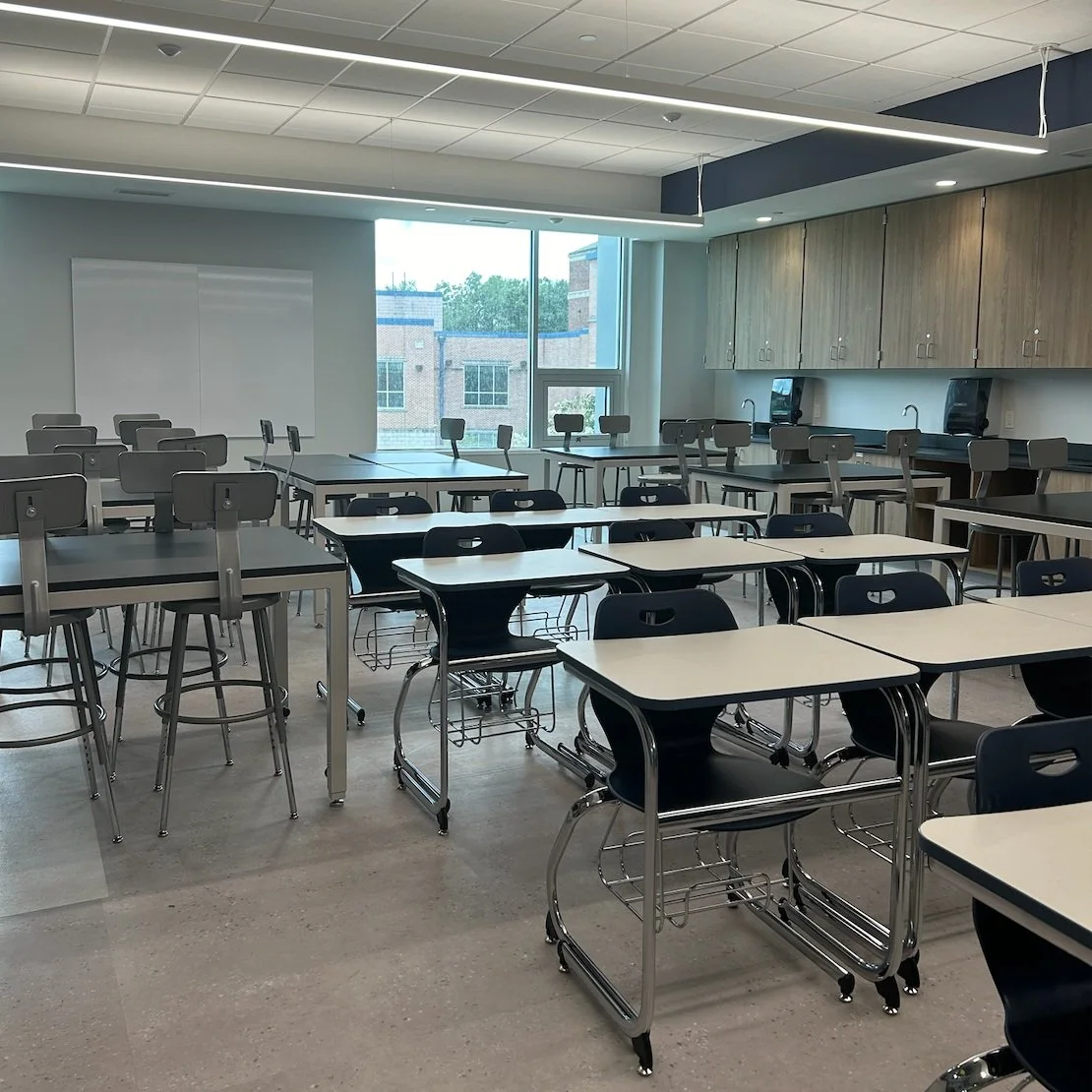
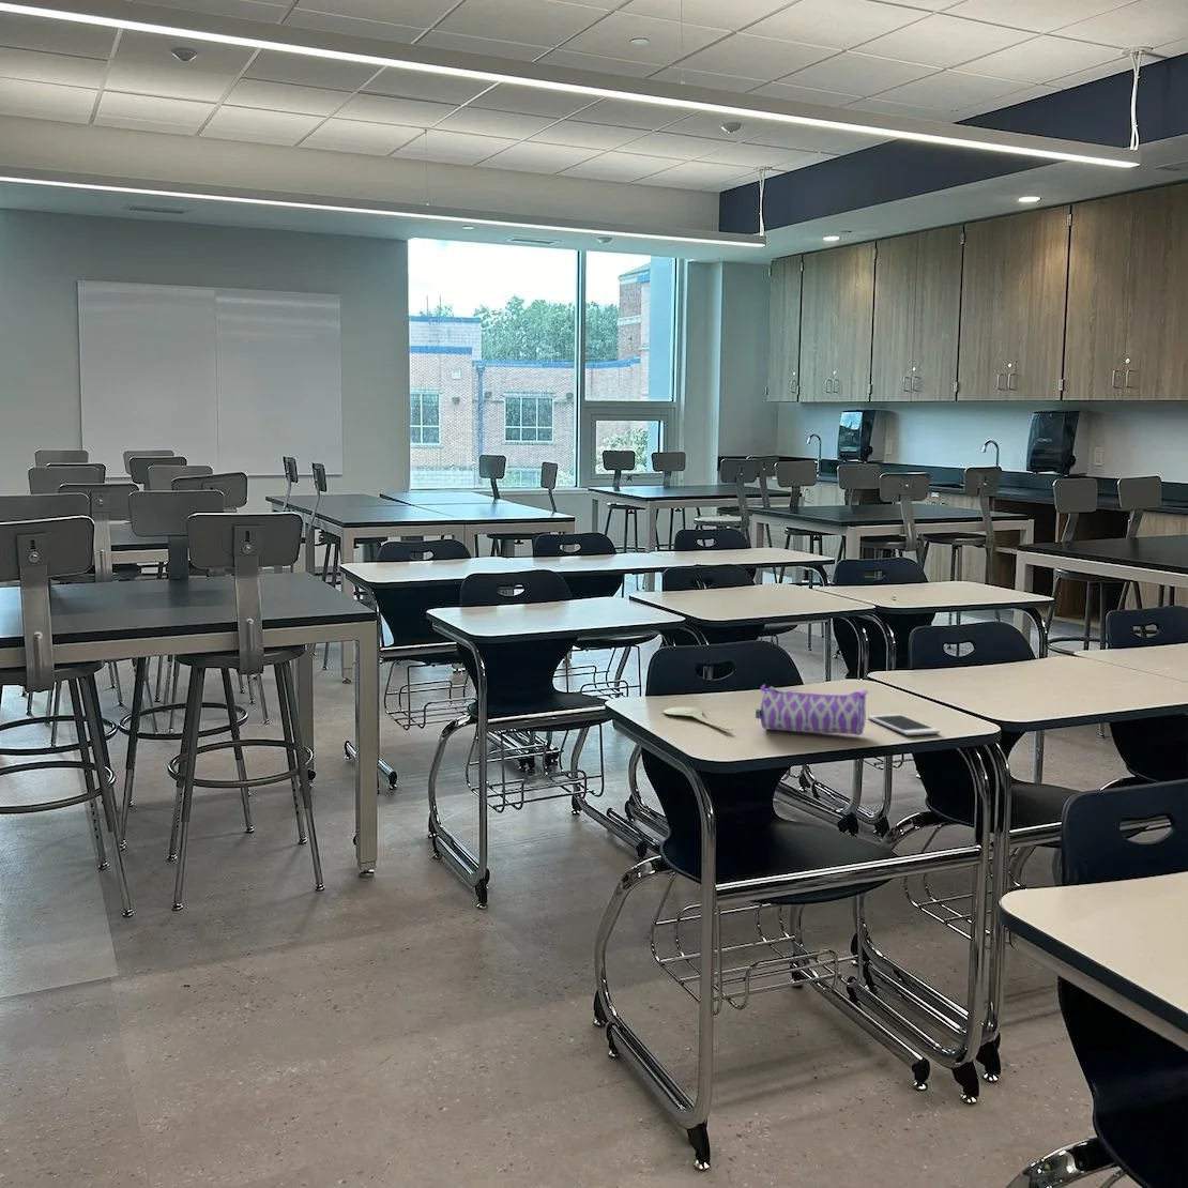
+ pencil case (813, 708)
+ spoon (700, 717)
+ cell phone (902, 723)
